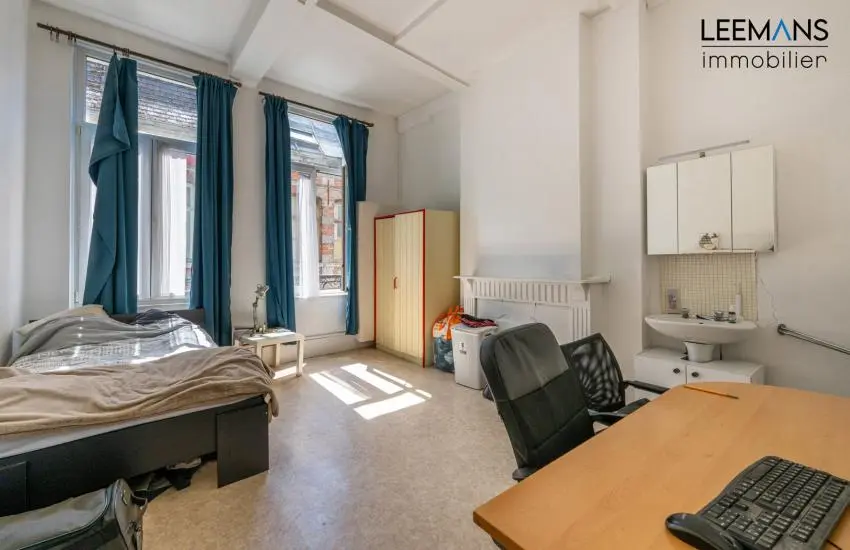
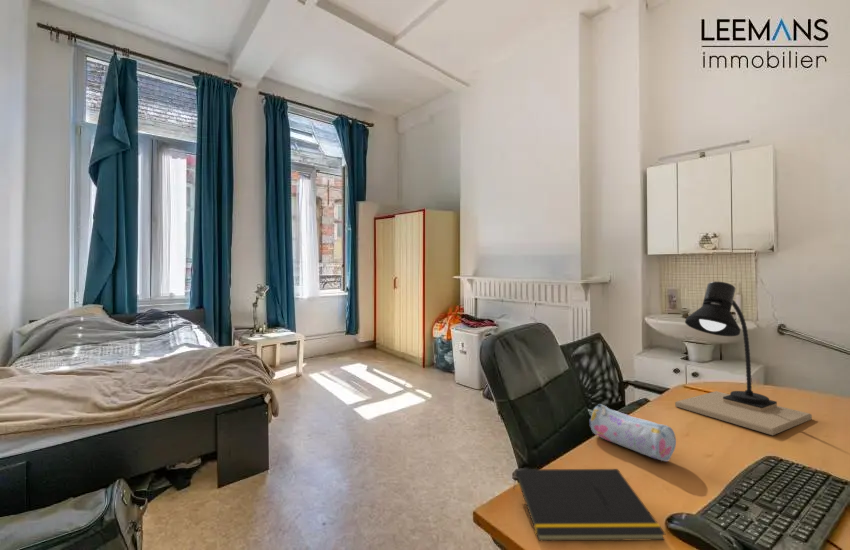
+ desk lamp (730, 335)
+ notepad (582, 500)
+ pencil case (630, 430)
